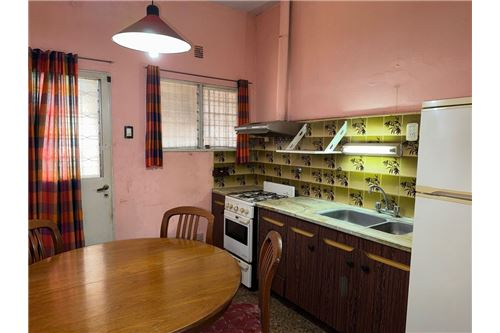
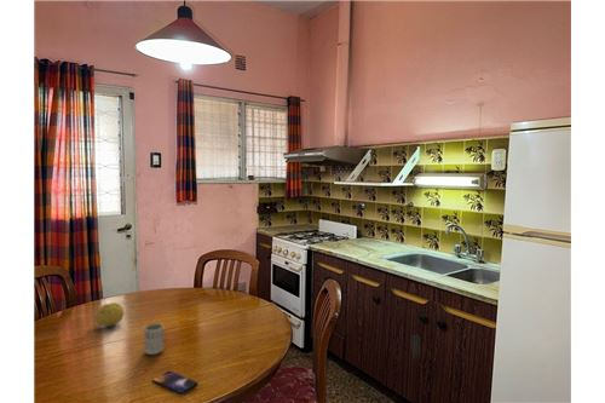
+ smartphone (174, 381)
+ cup (154, 339)
+ fruit (110, 315)
